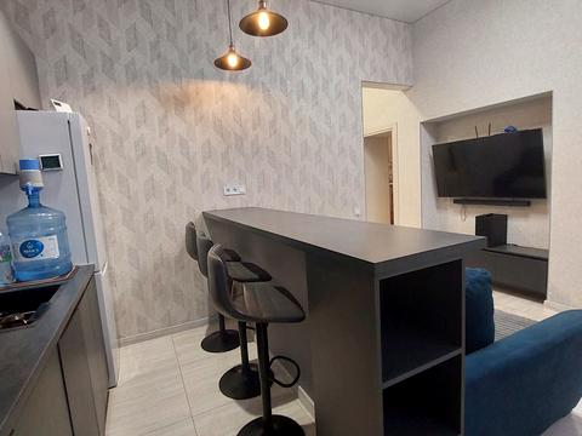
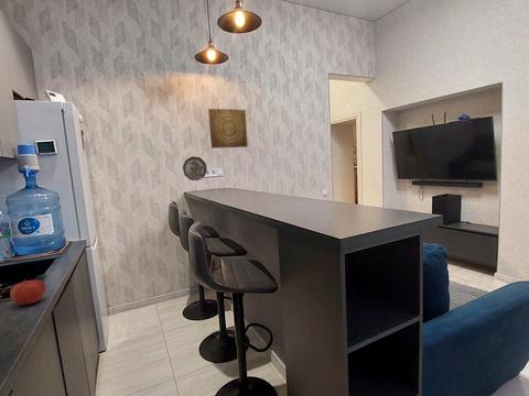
+ wall art (228, 128)
+ decorative plate (194, 168)
+ fruit (28, 290)
